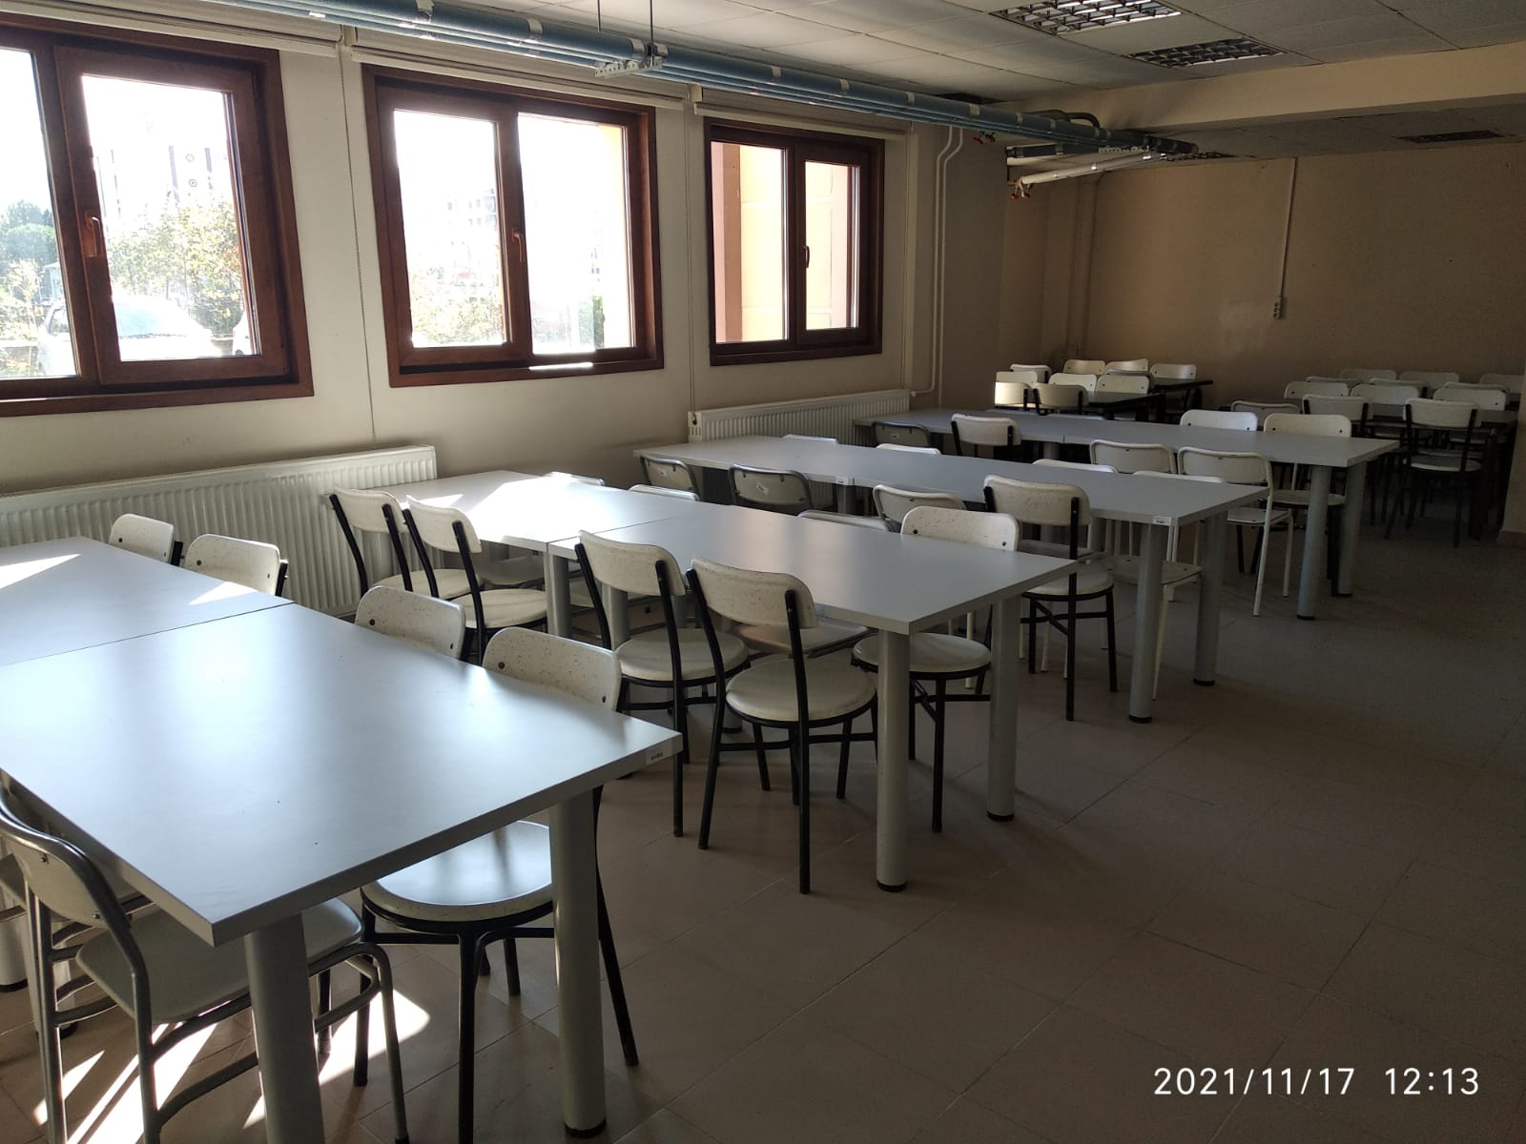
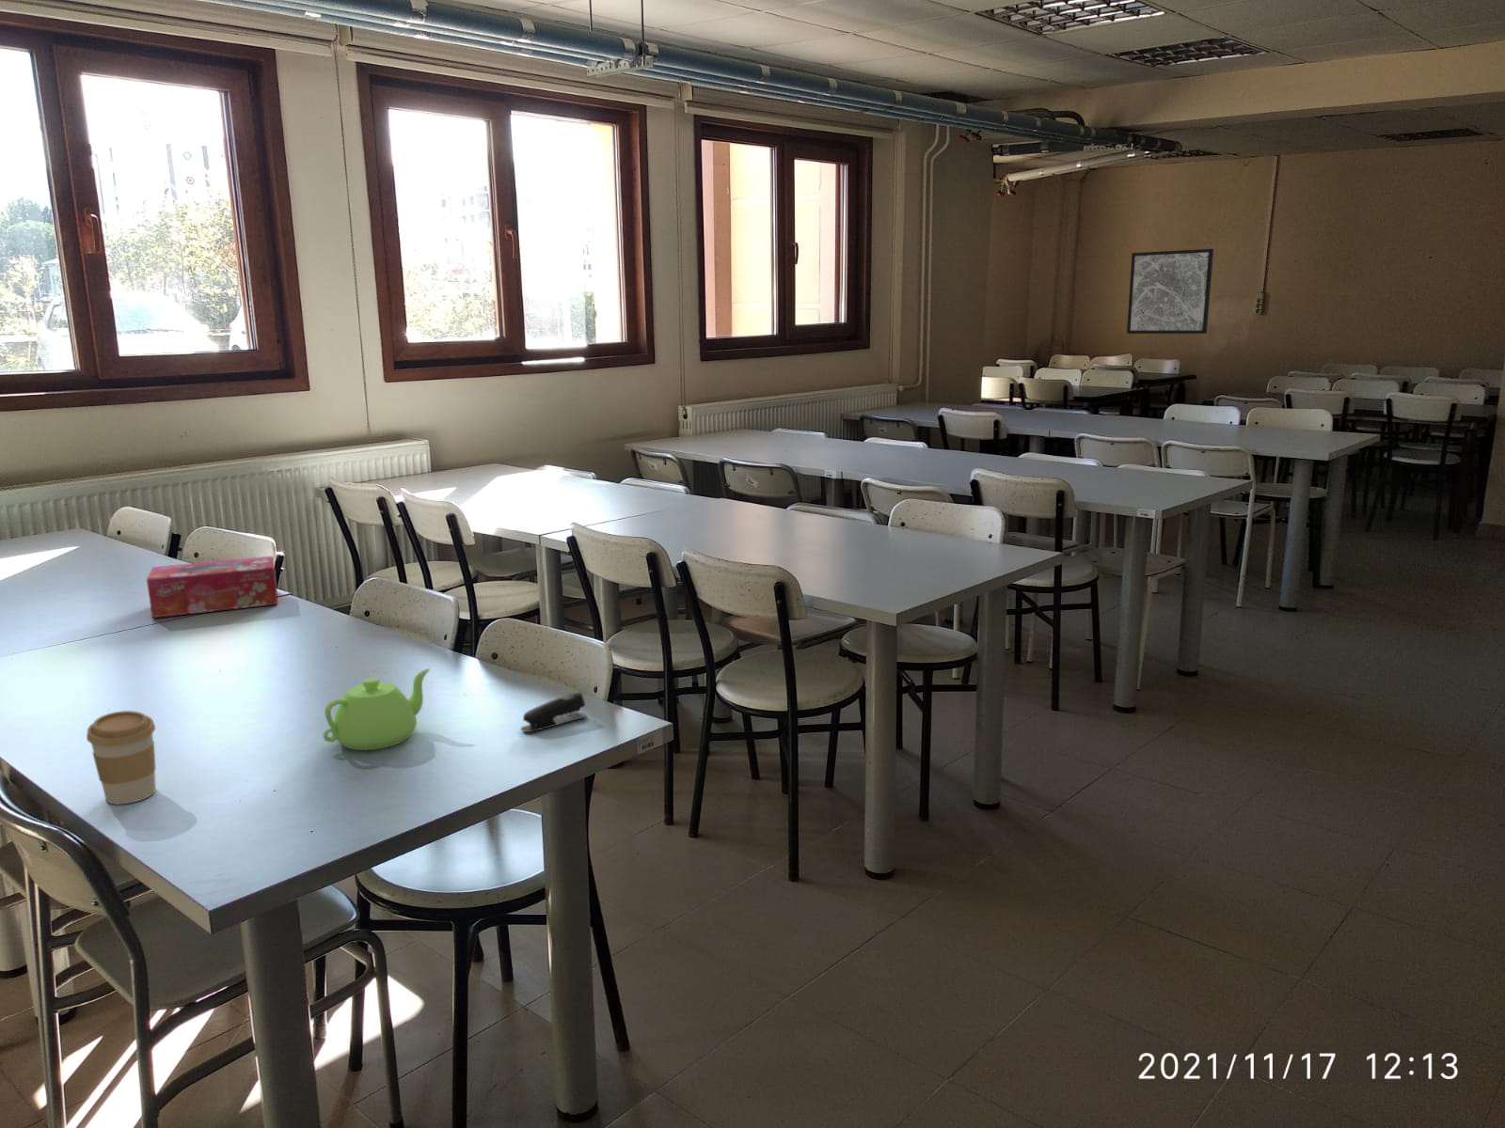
+ tissue box (214, 585)
+ teapot (378, 707)
+ wall art (1168, 293)
+ stapler (553, 711)
+ coffee cup (126, 756)
